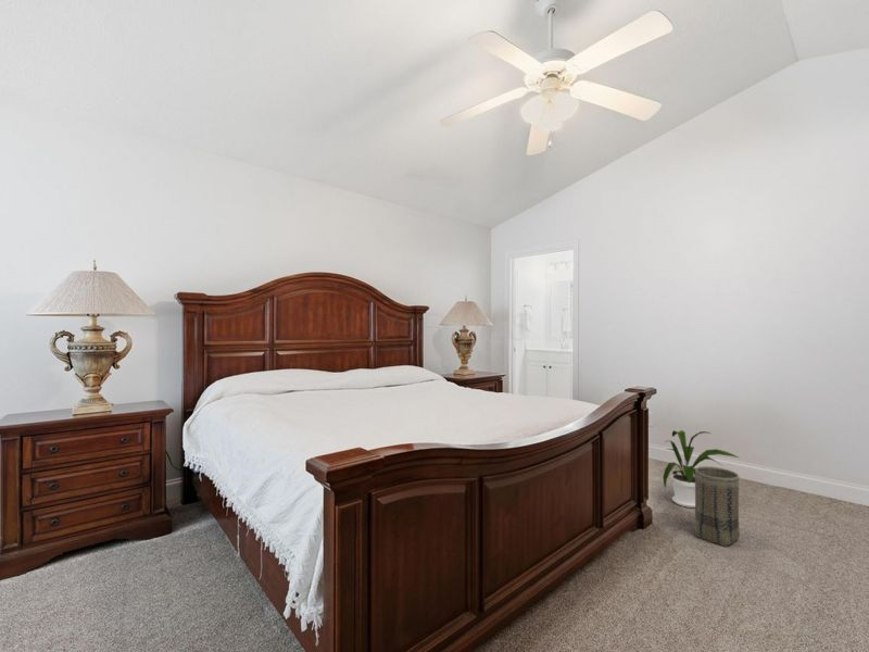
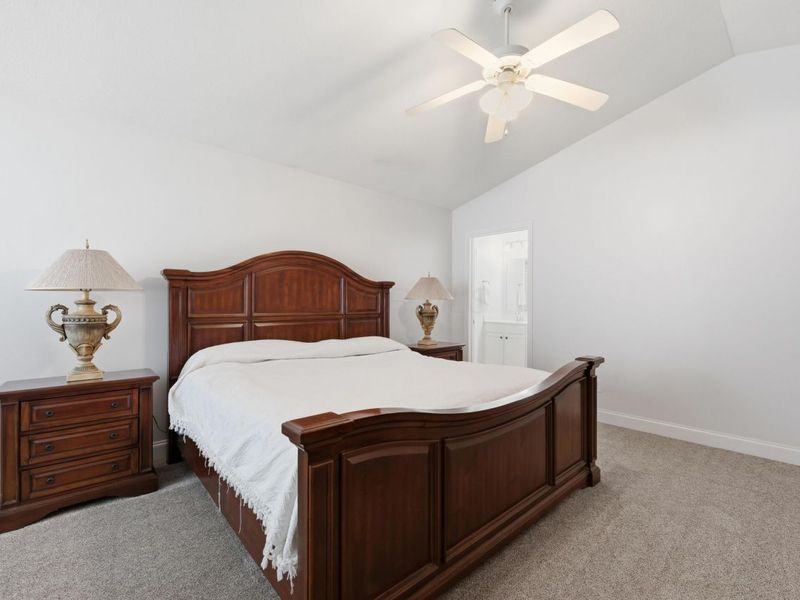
- basket (716, 504)
- house plant (689, 466)
